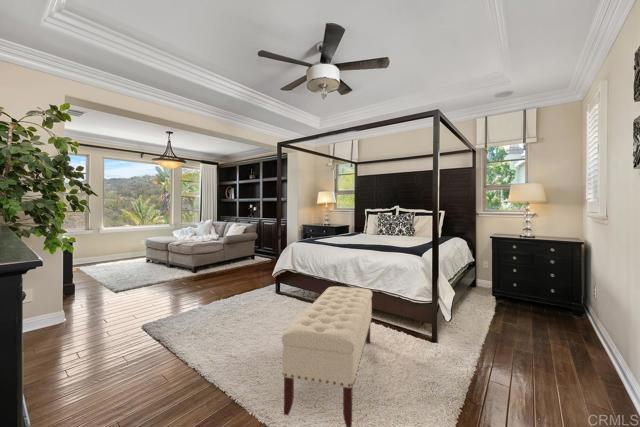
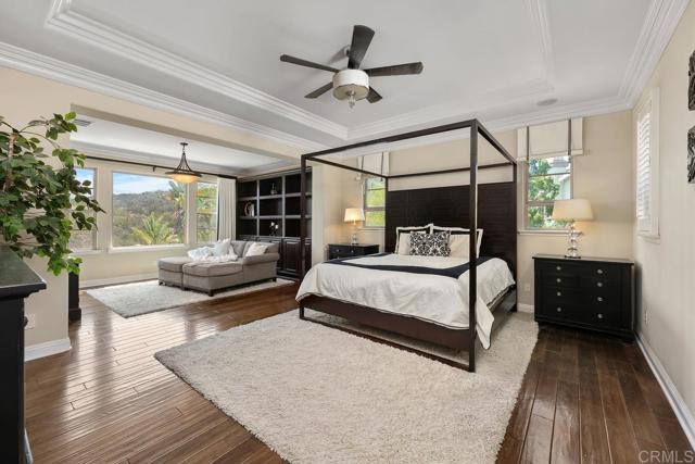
- bench (336, 338)
